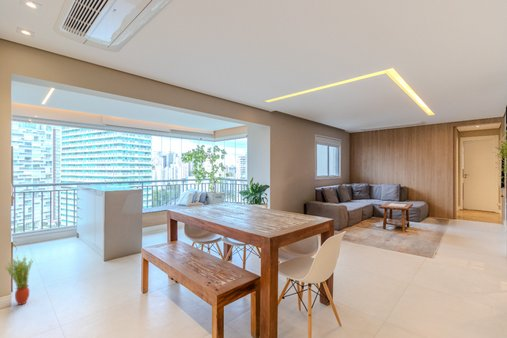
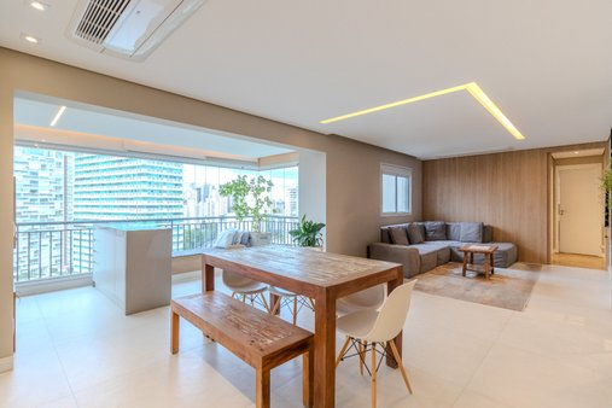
- potted plant (19, 280)
